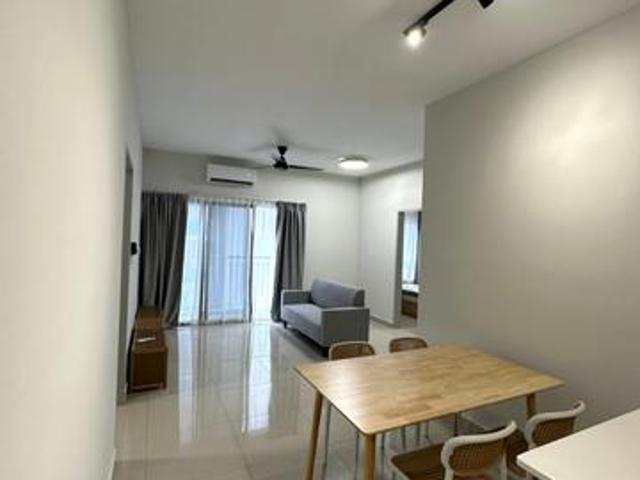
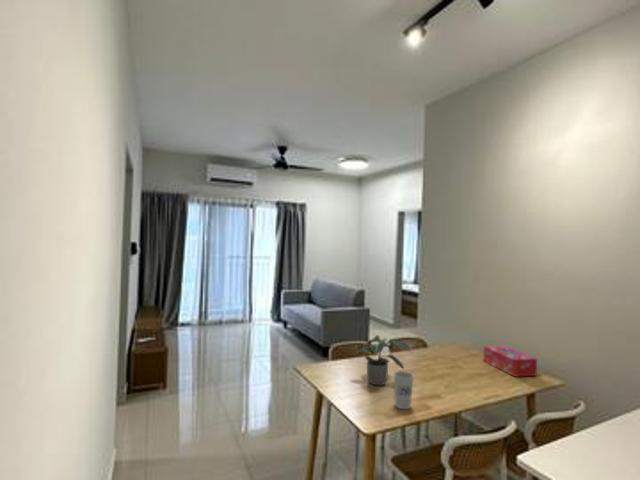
+ potted plant (381, 359)
+ cup (403, 390)
+ tissue box (508, 360)
